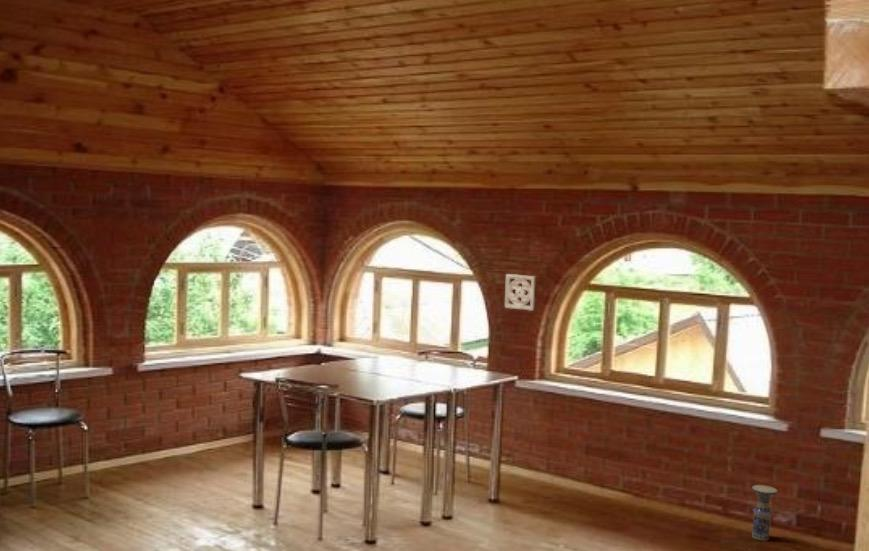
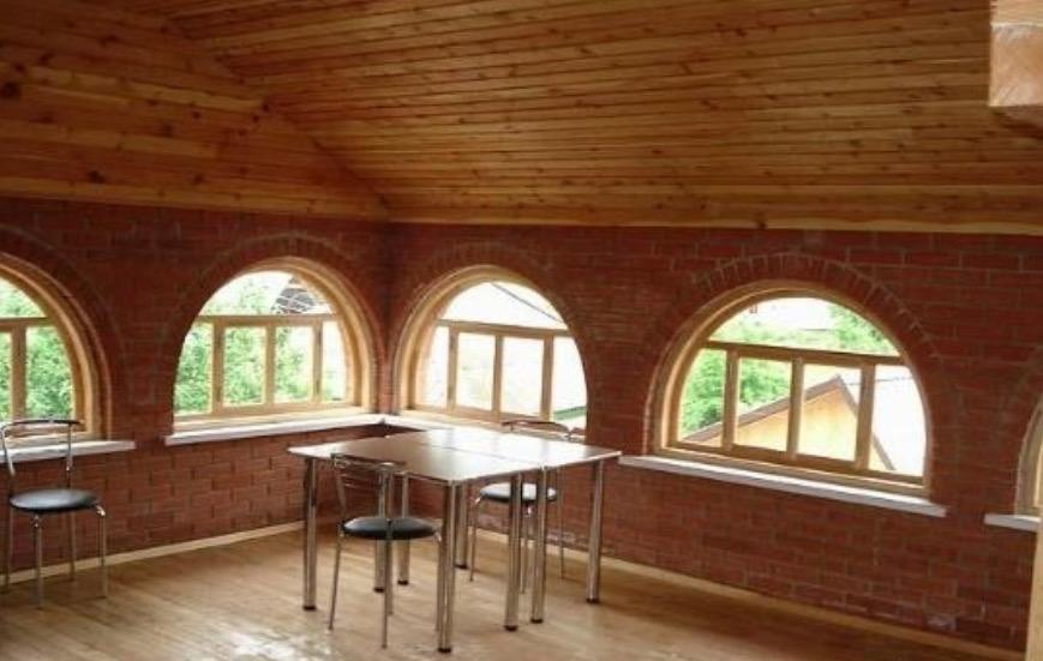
- vase (763, 513)
- wall ornament (520, 292)
